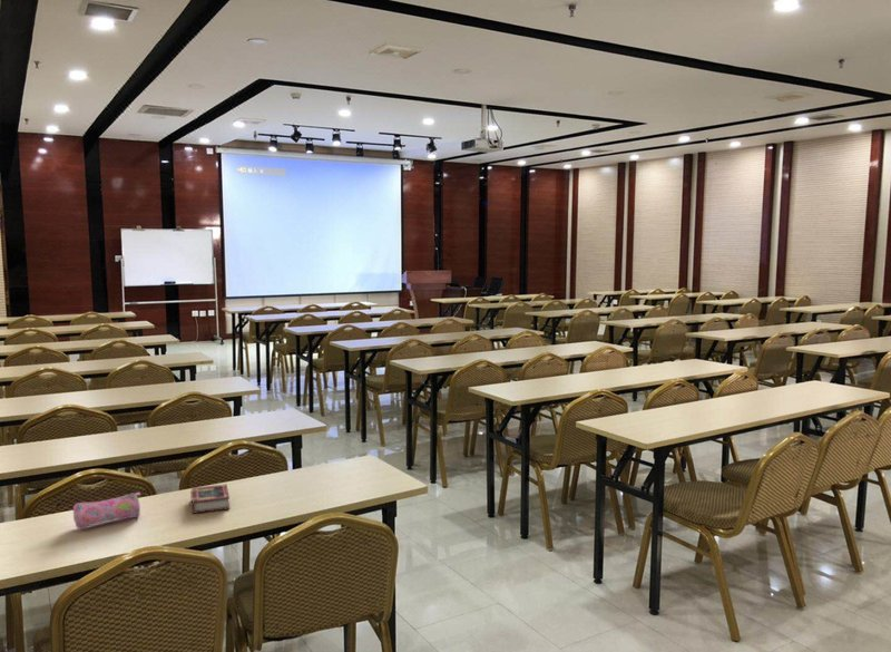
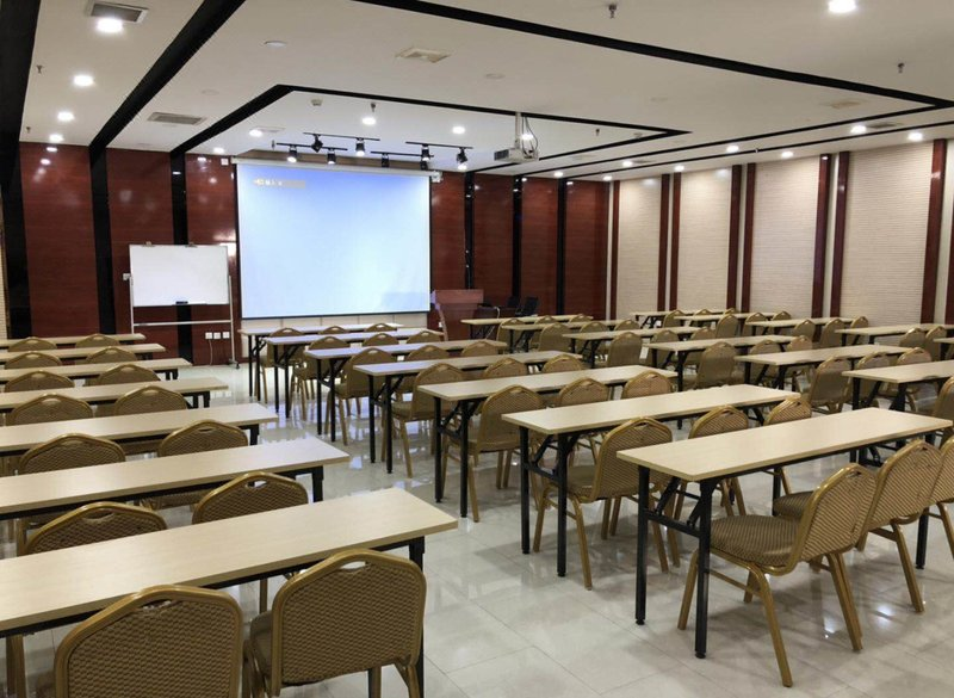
- pencil case (107, 509)
- book (209, 497)
